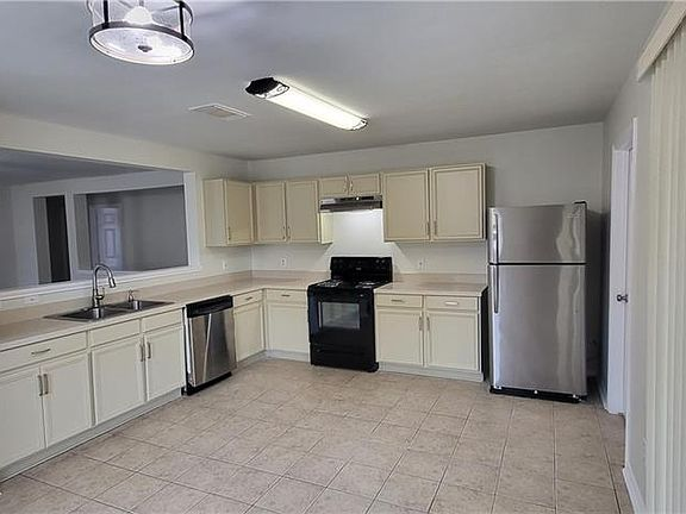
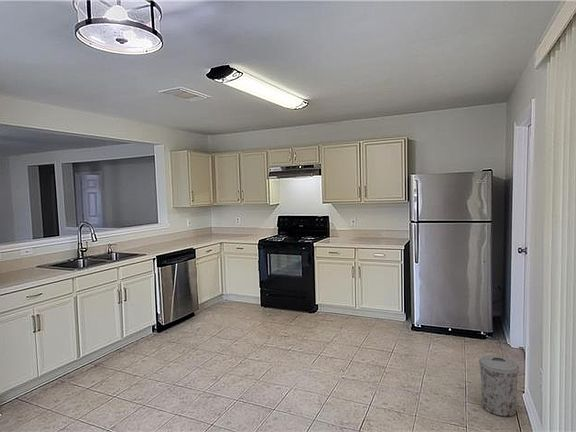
+ trash can (498, 383)
